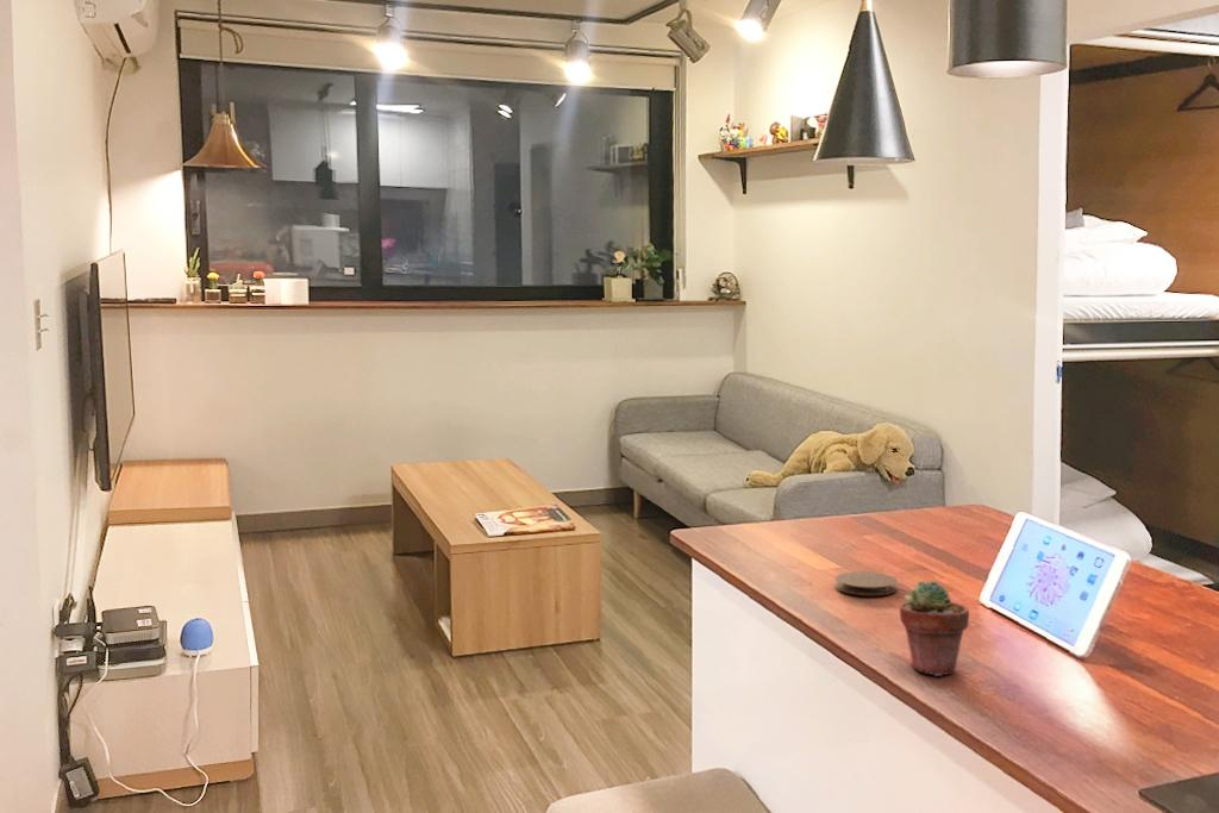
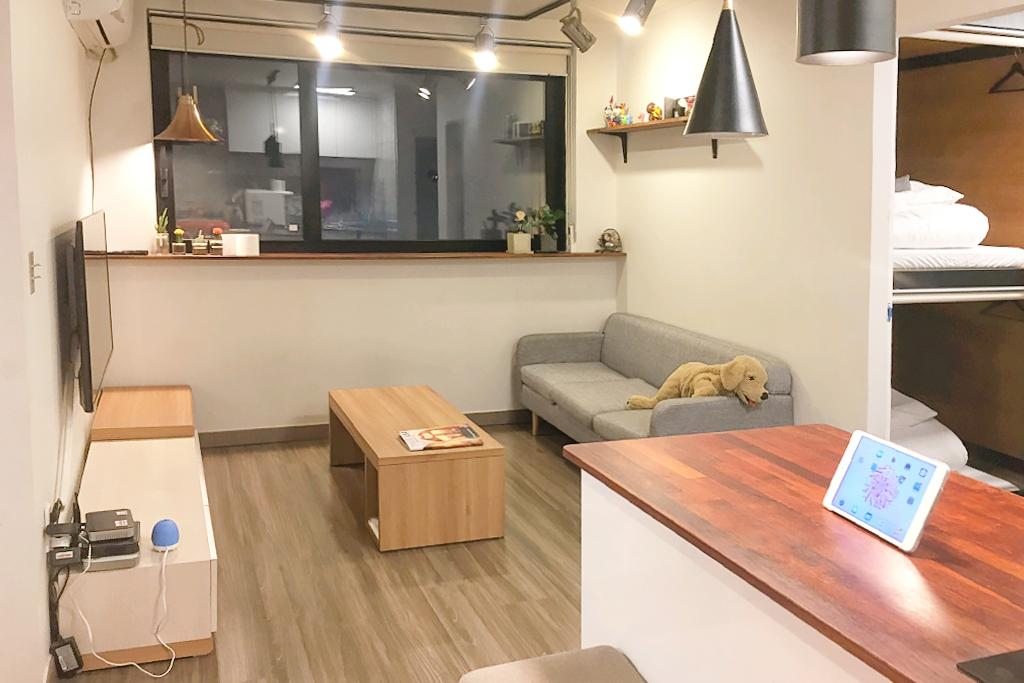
- potted succulent (933, 624)
- coaster (865, 583)
